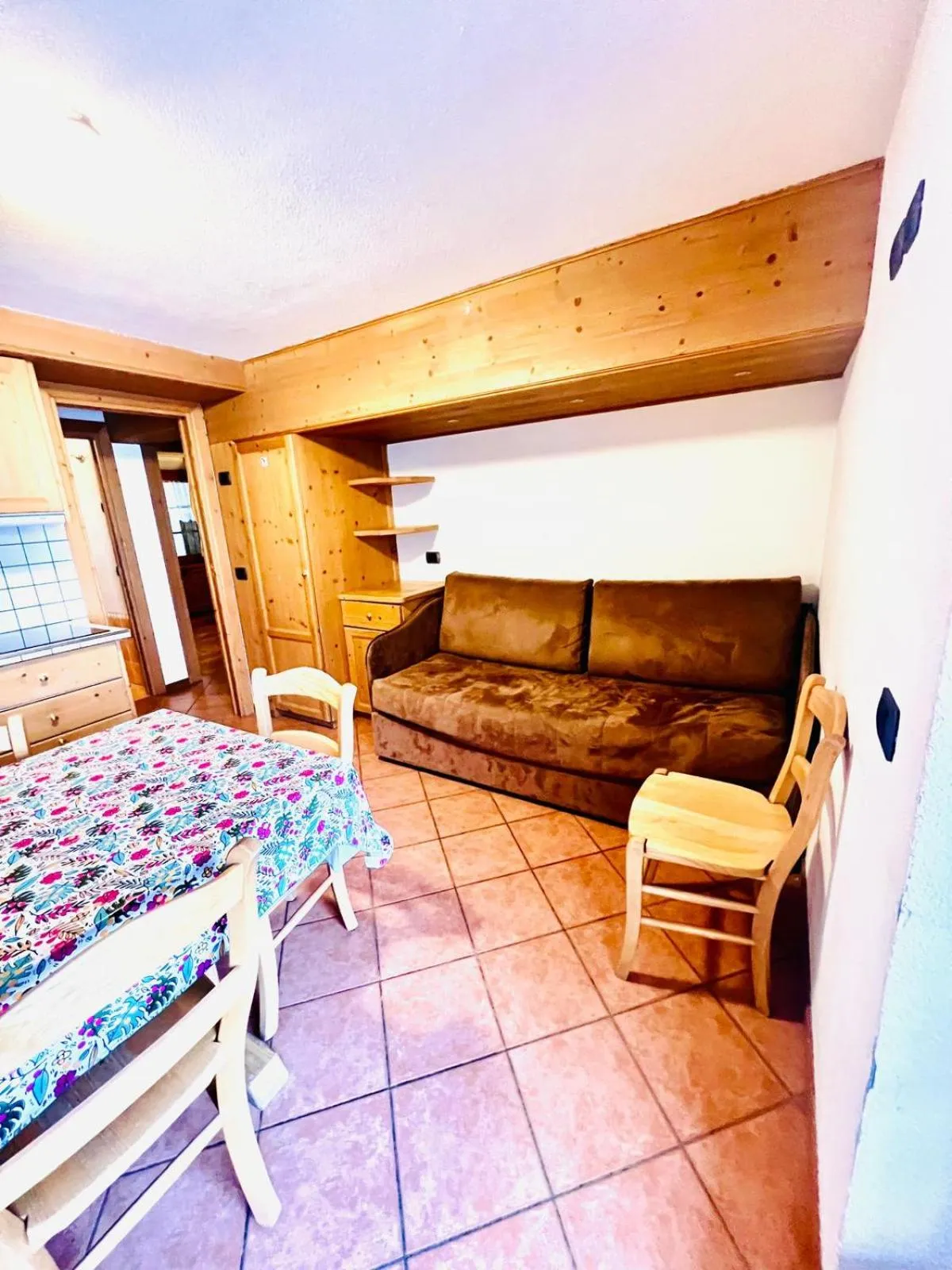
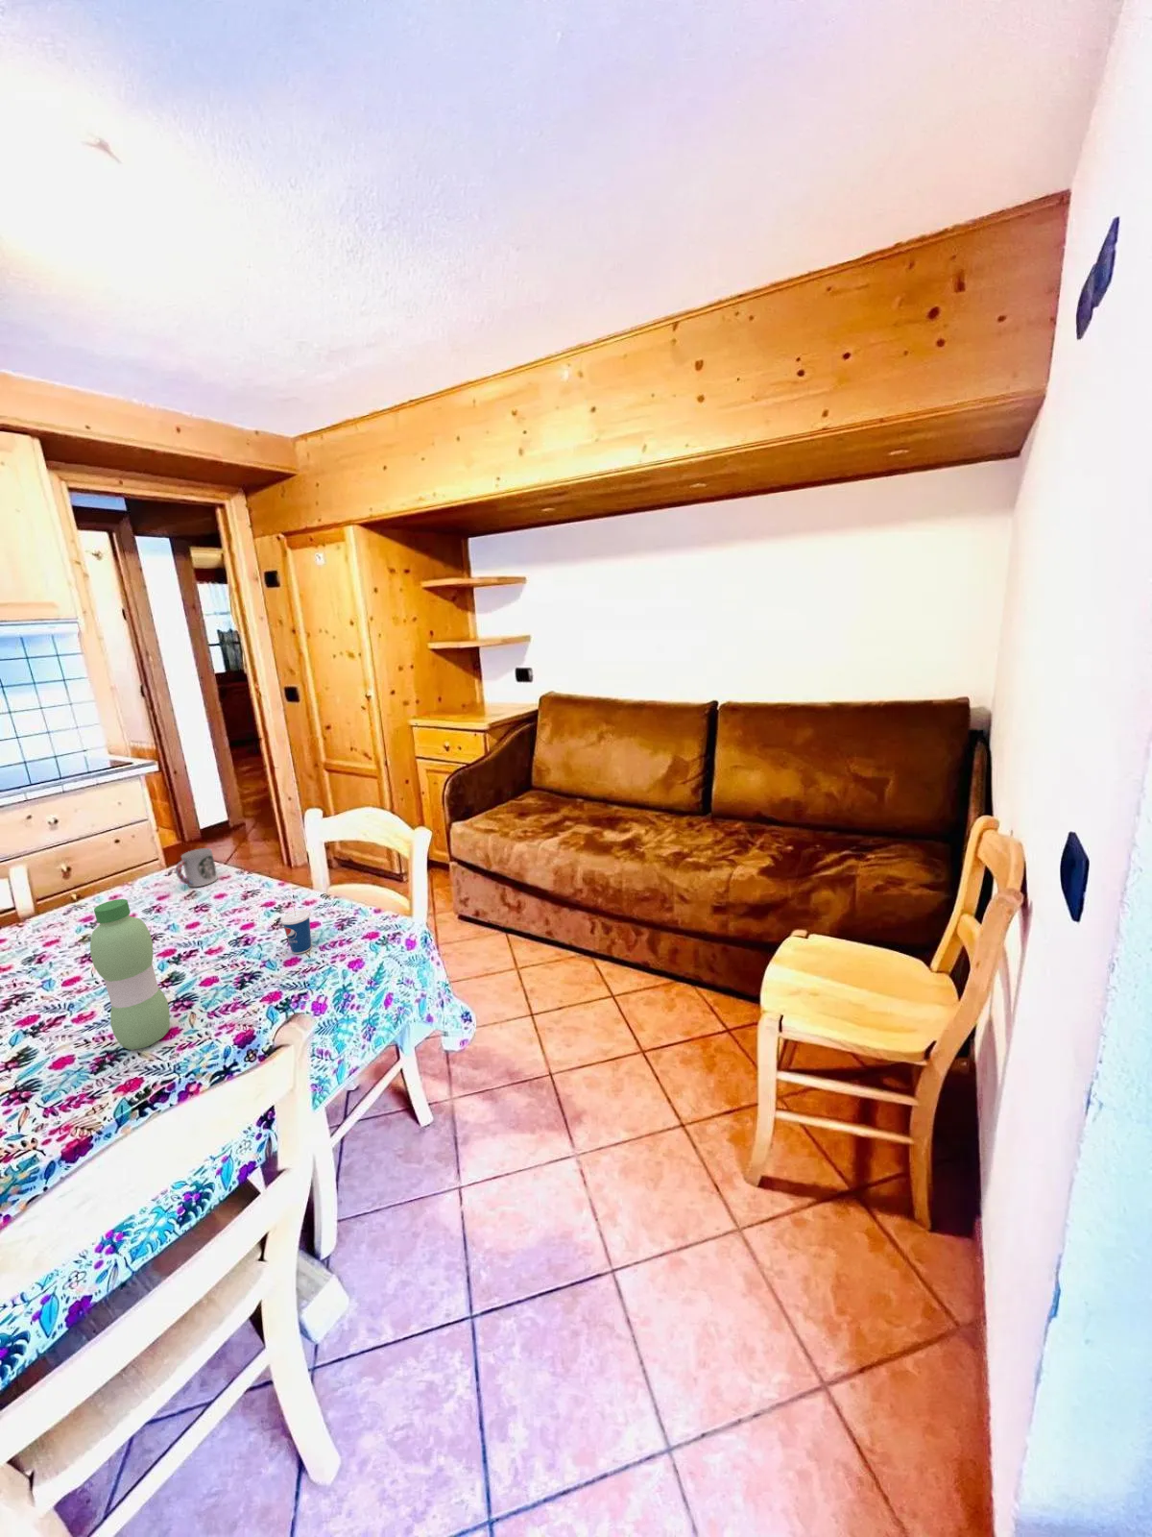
+ water bottle (128, 973)
+ cup (296, 923)
+ cup (194, 869)
